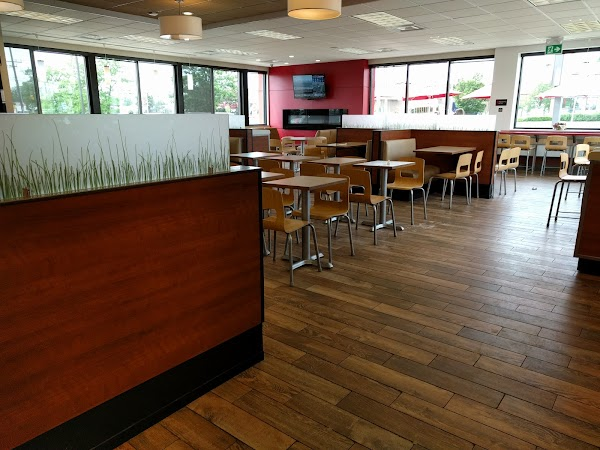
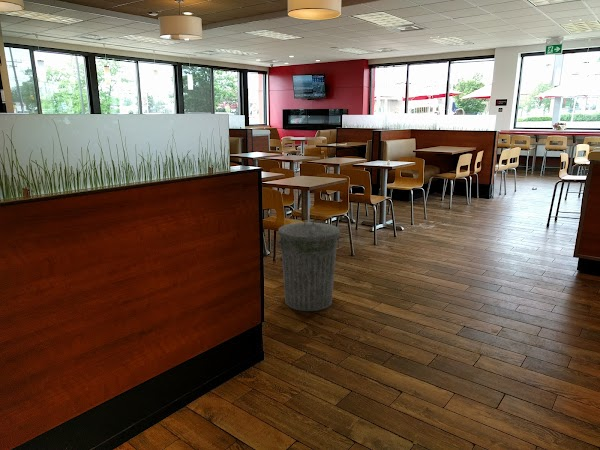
+ trash can (308, 261)
